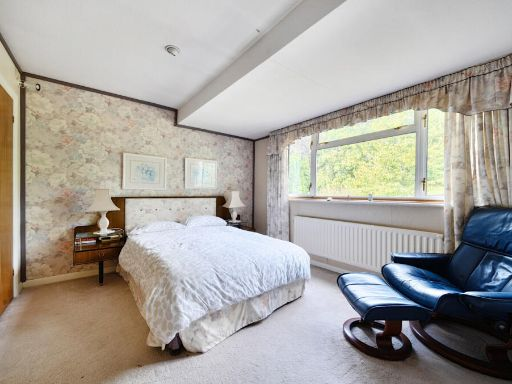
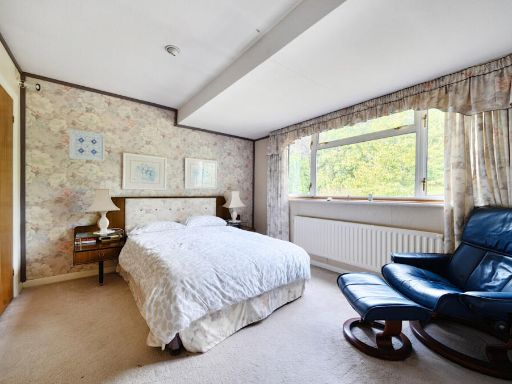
+ wall art (87, 146)
